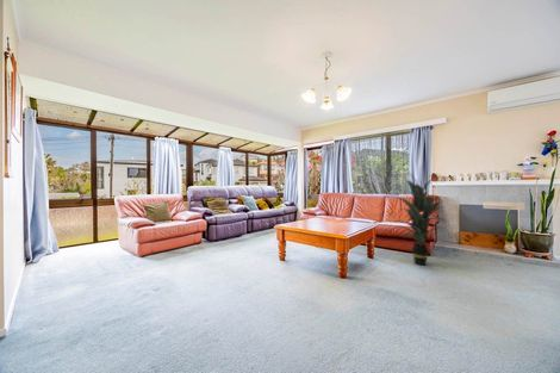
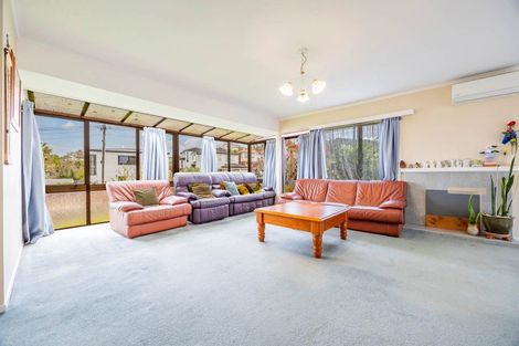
- indoor plant (416, 217)
